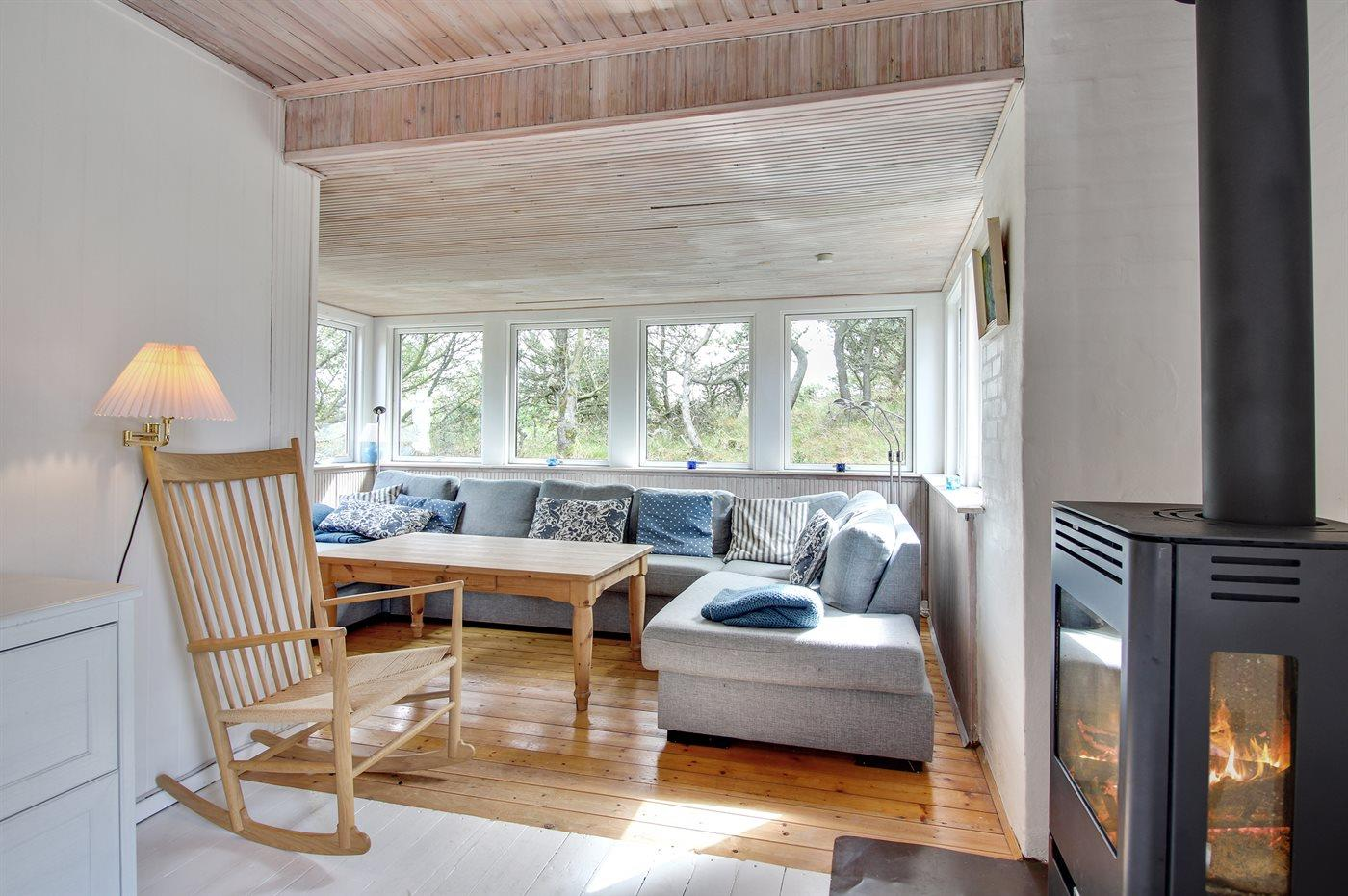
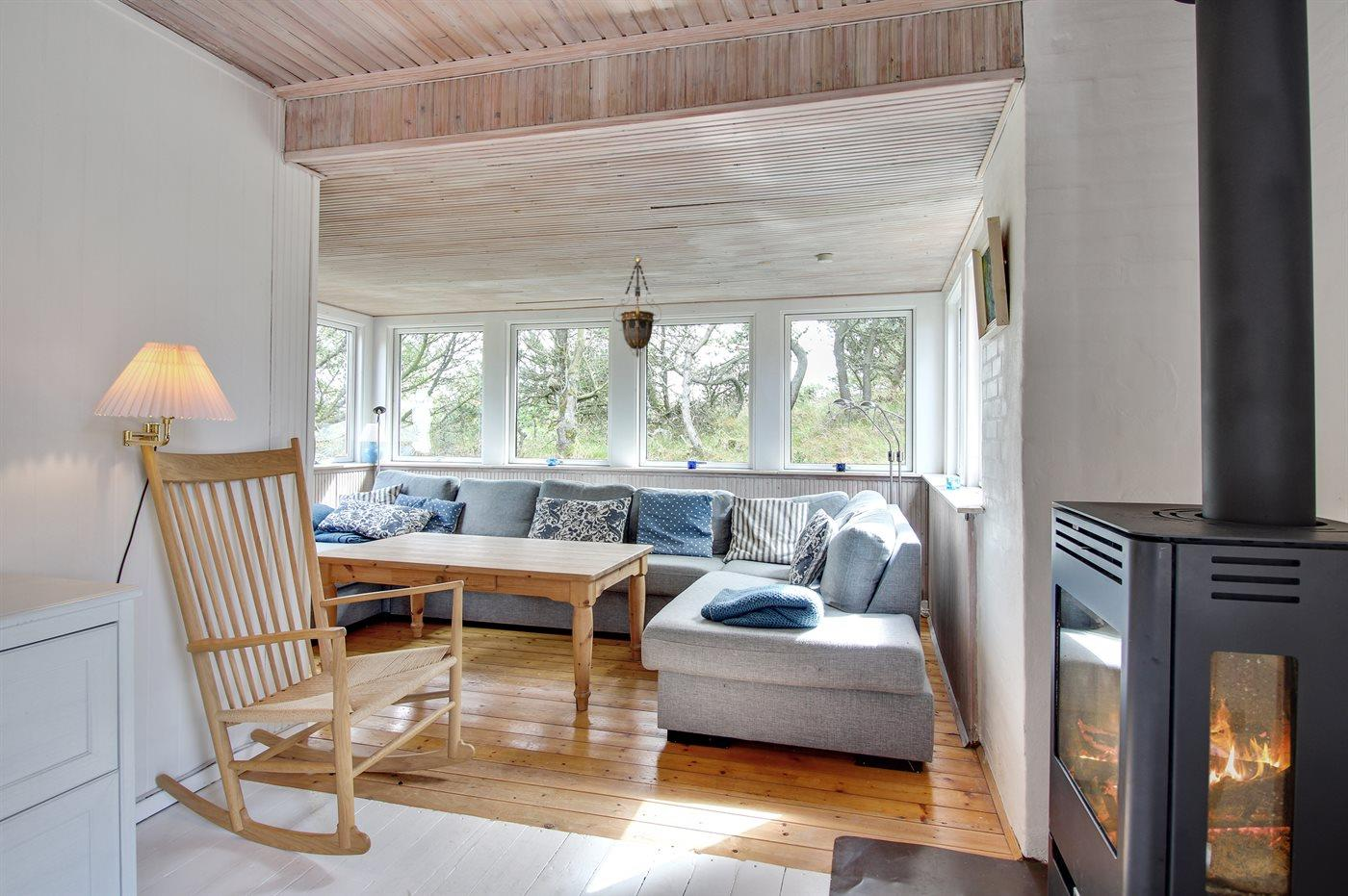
+ hanging lantern (637, 306)
